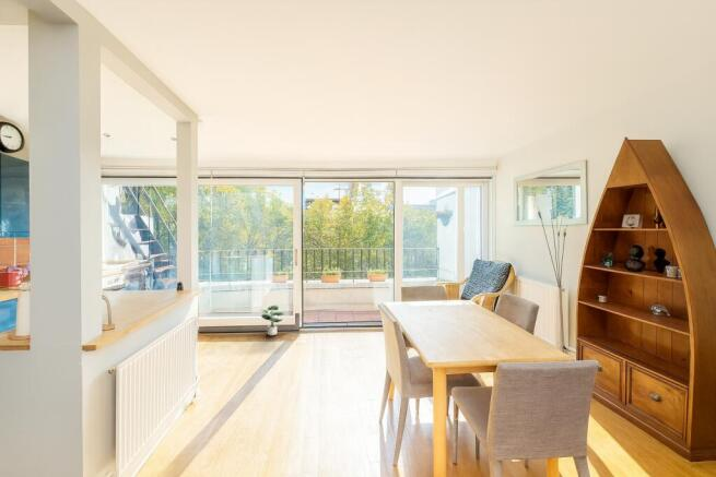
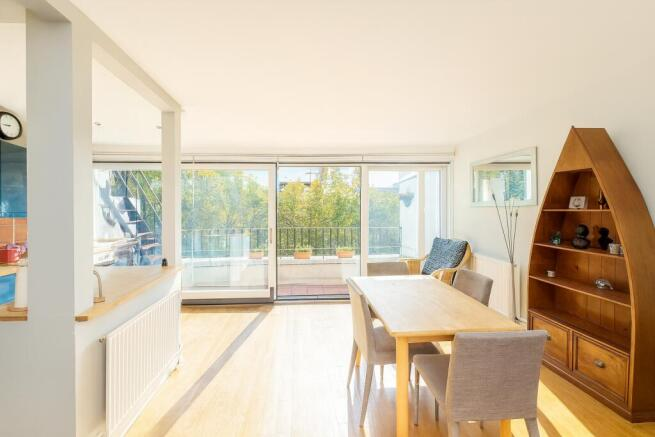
- potted plant (273, 320)
